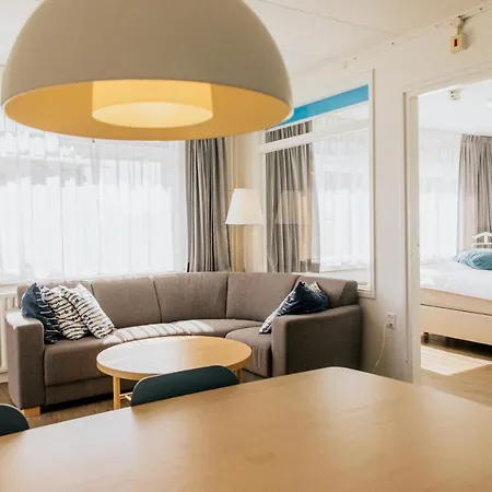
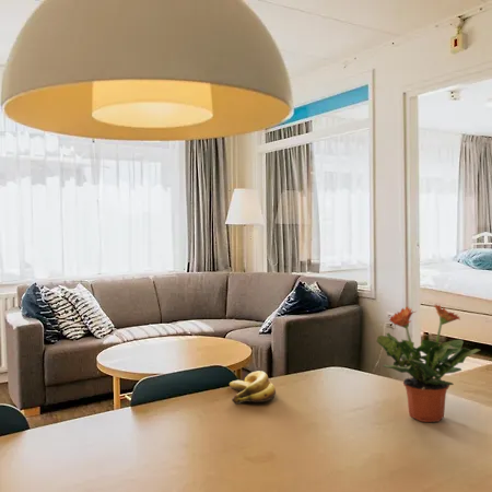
+ potted plant (424, 360)
+ banana (246, 384)
